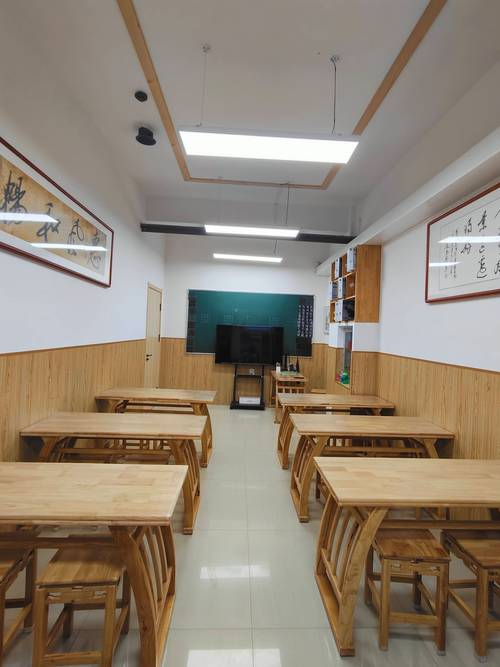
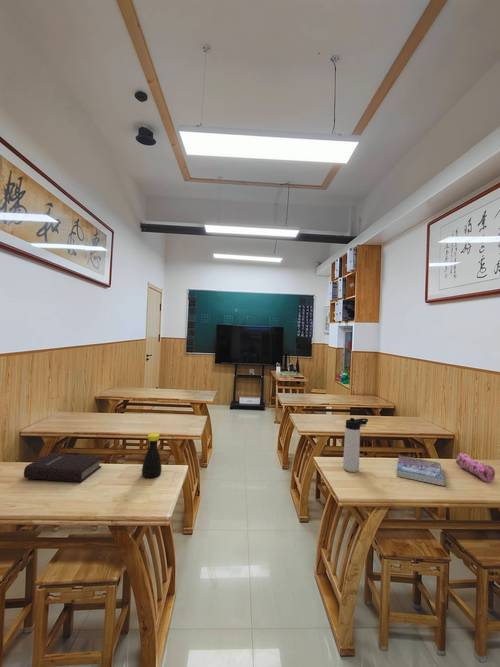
+ bottle (152, 454)
+ pencil case (474, 466)
+ thermos bottle (355, 444)
+ book (419, 469)
+ book (64, 467)
